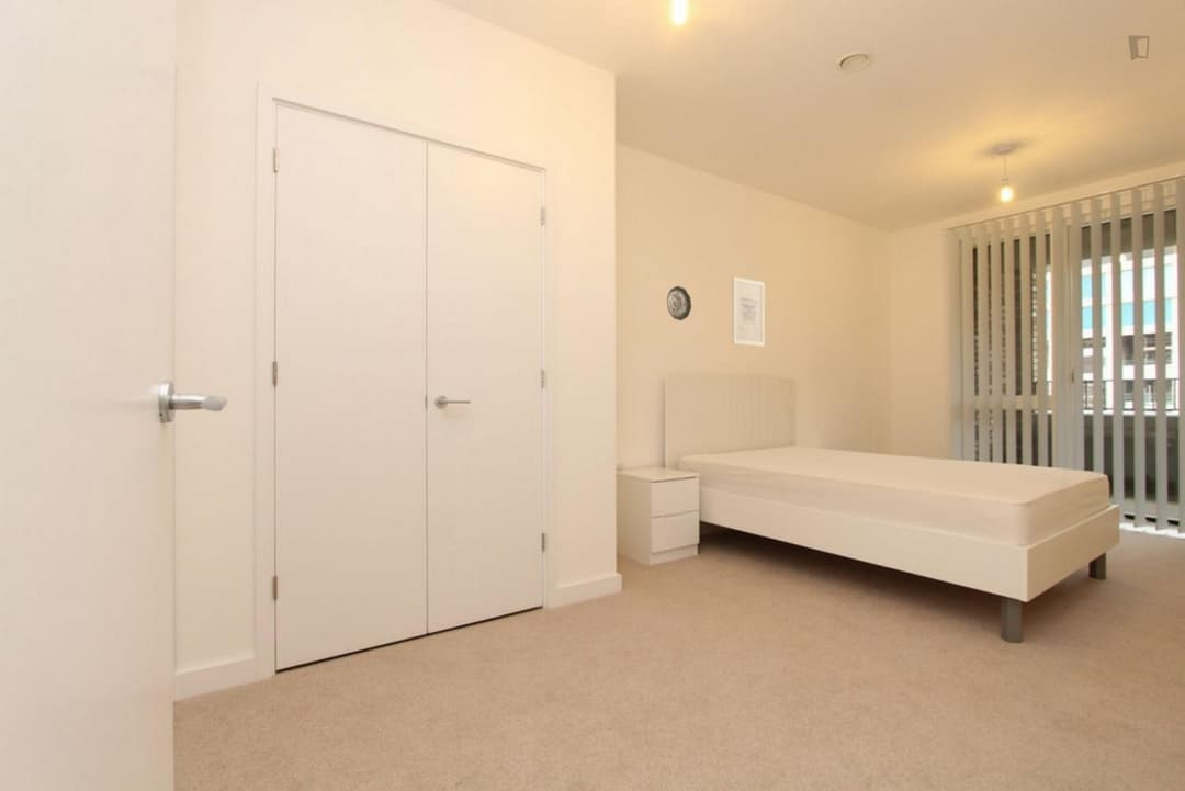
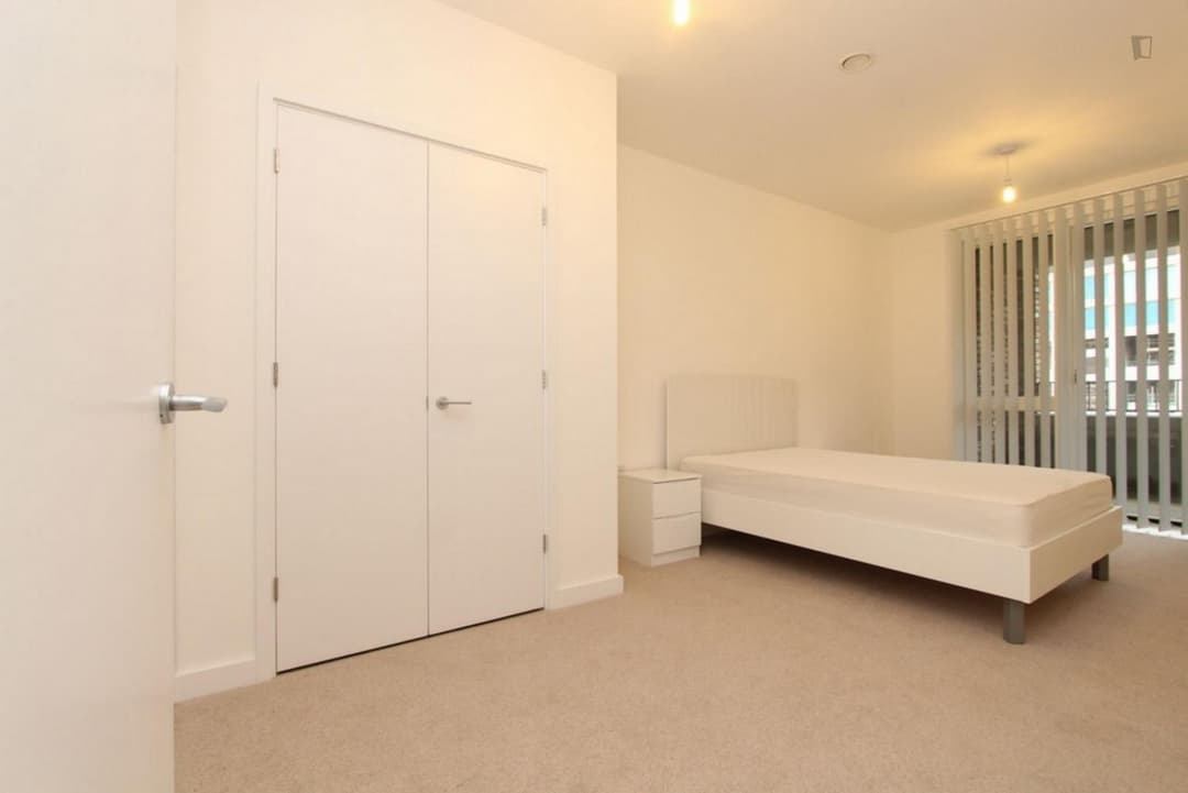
- wall art (748, 312)
- decorative plate (678, 303)
